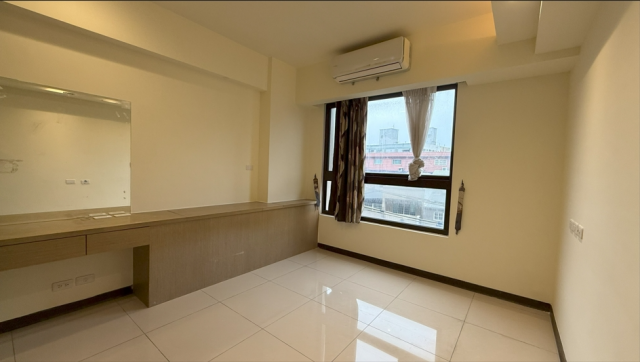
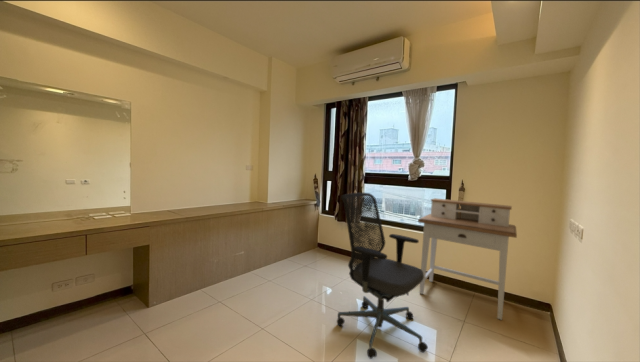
+ desk (466, 244)
+ office chair (387, 264)
